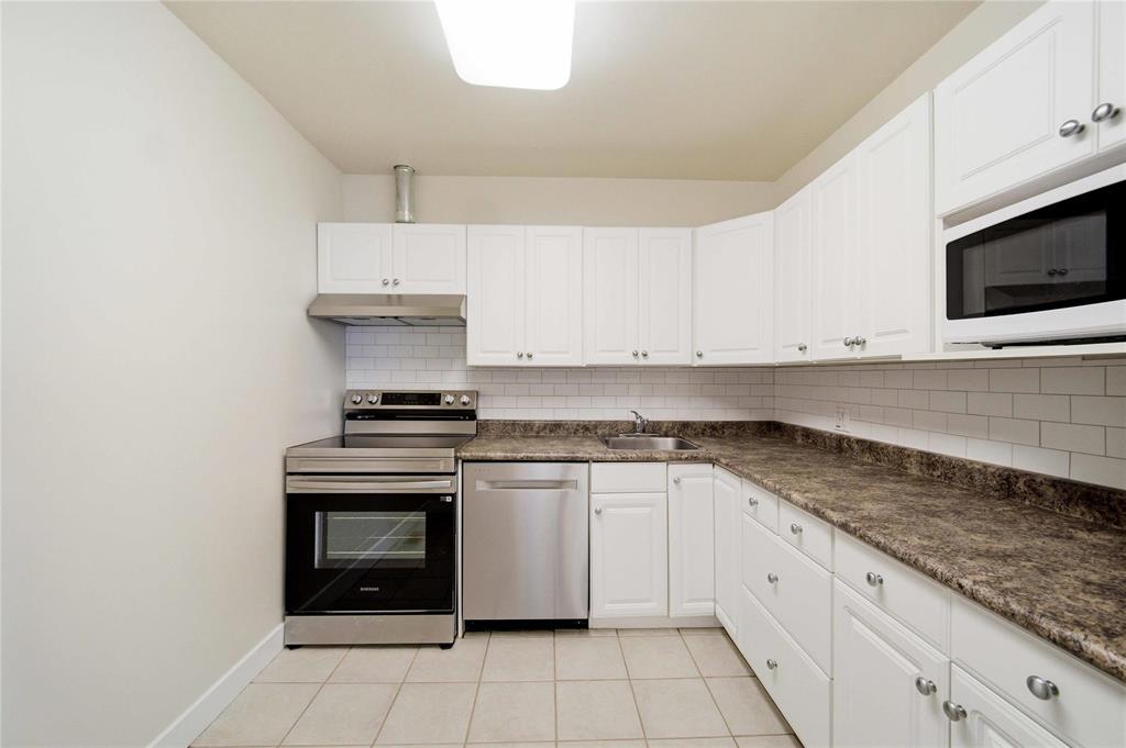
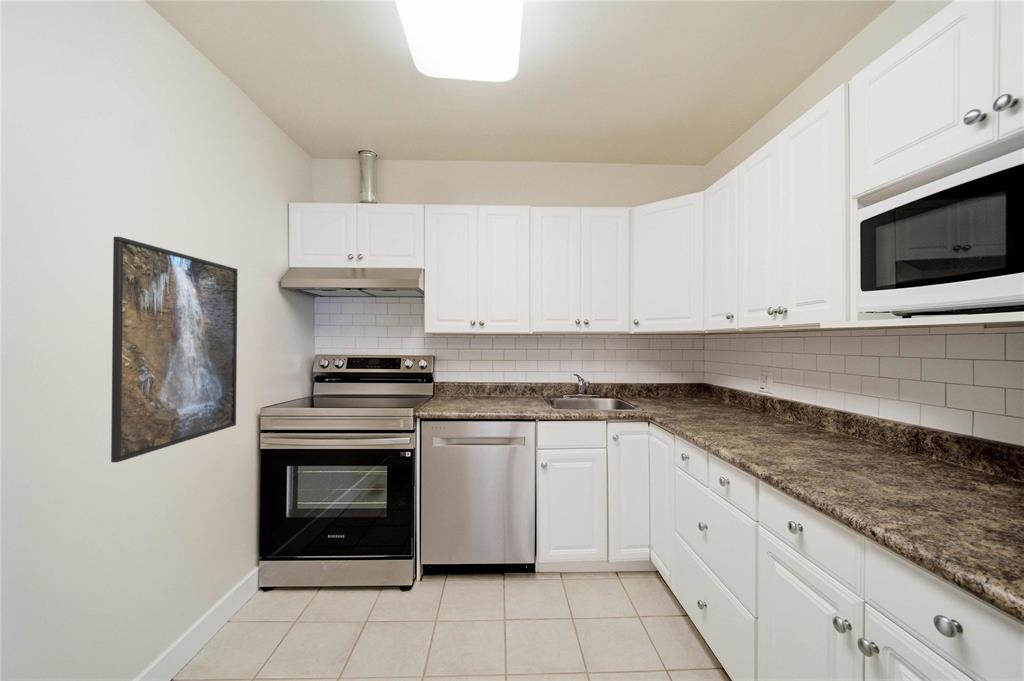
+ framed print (185, 348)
